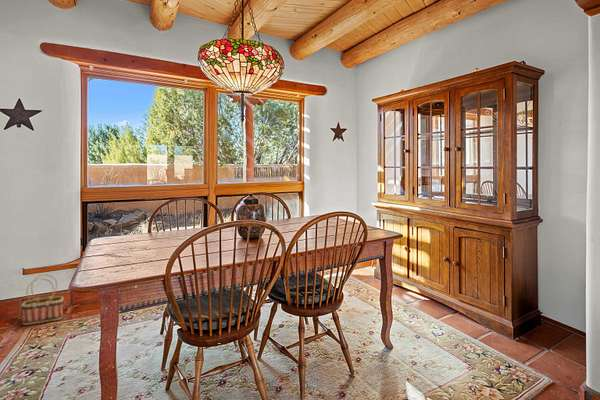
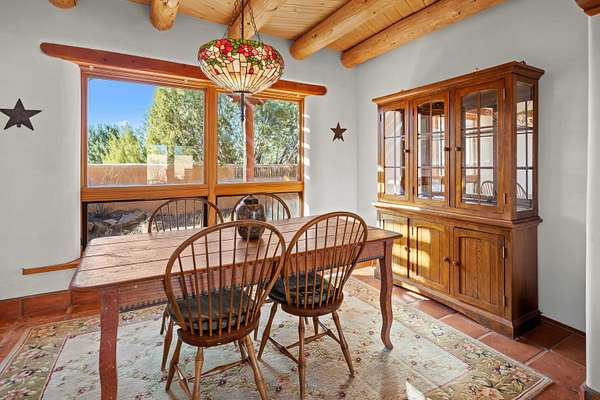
- basket (43, 298)
